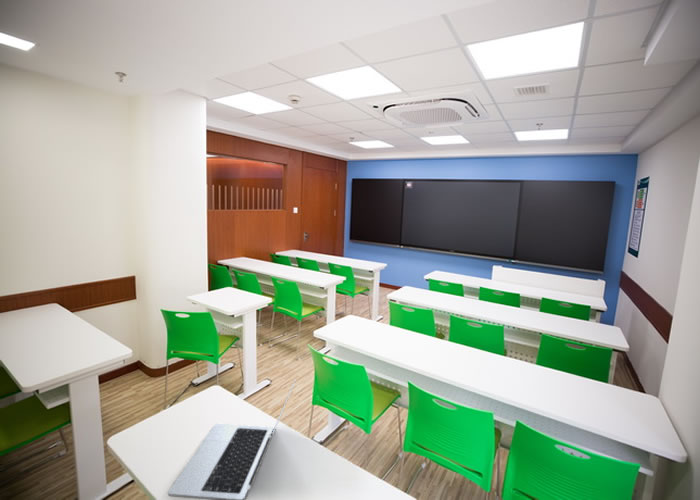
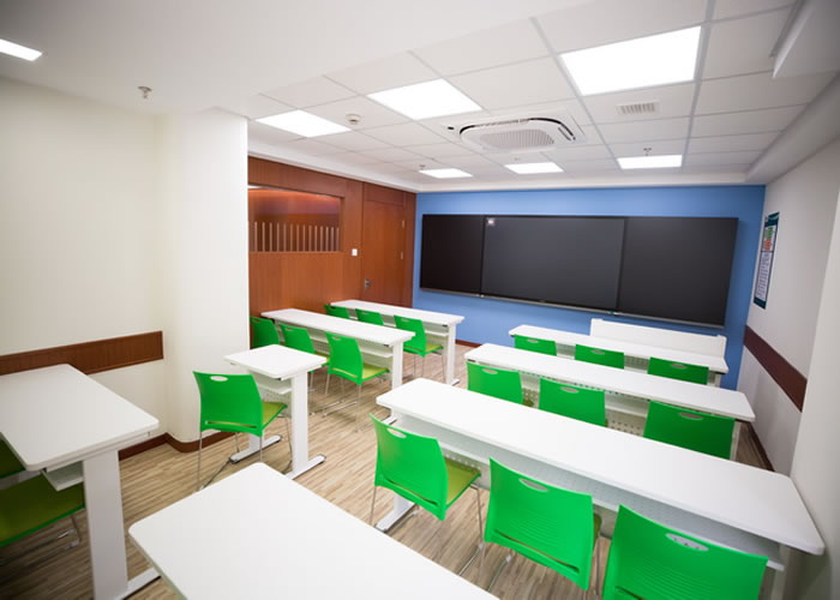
- laptop (239, 430)
